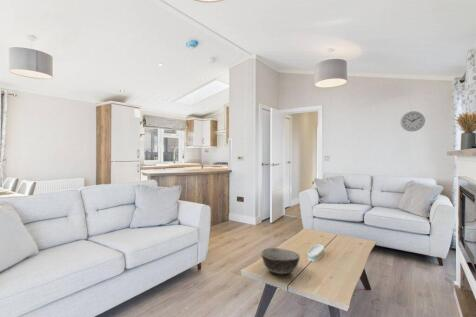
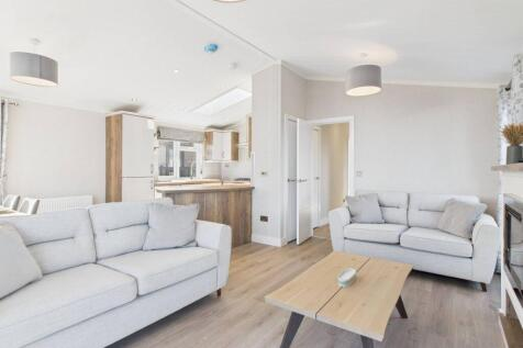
- bowl (280, 261)
- wall clock (412, 121)
